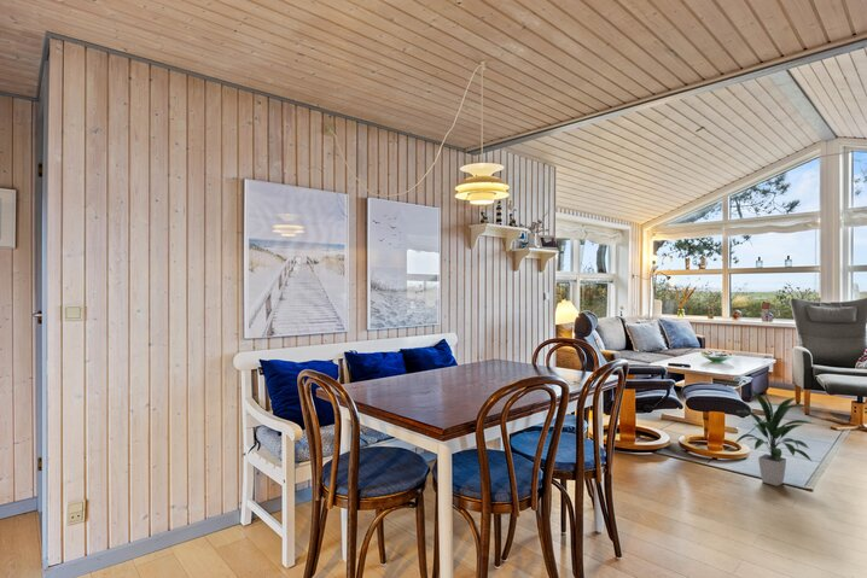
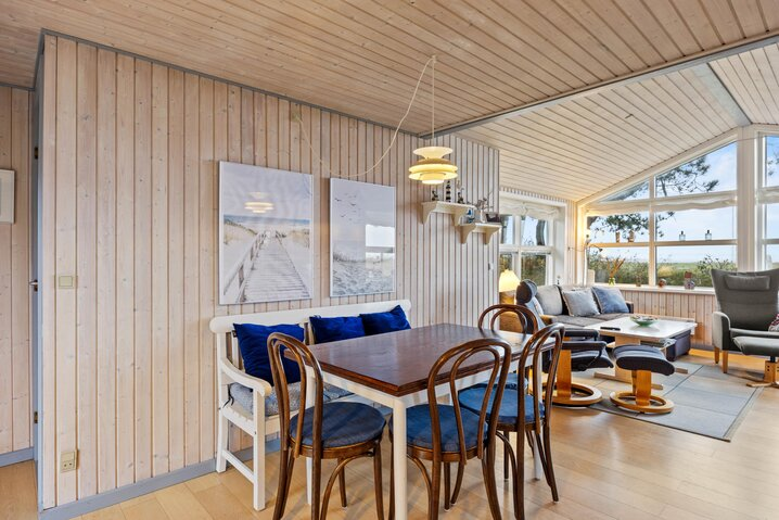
- indoor plant (775, 436)
